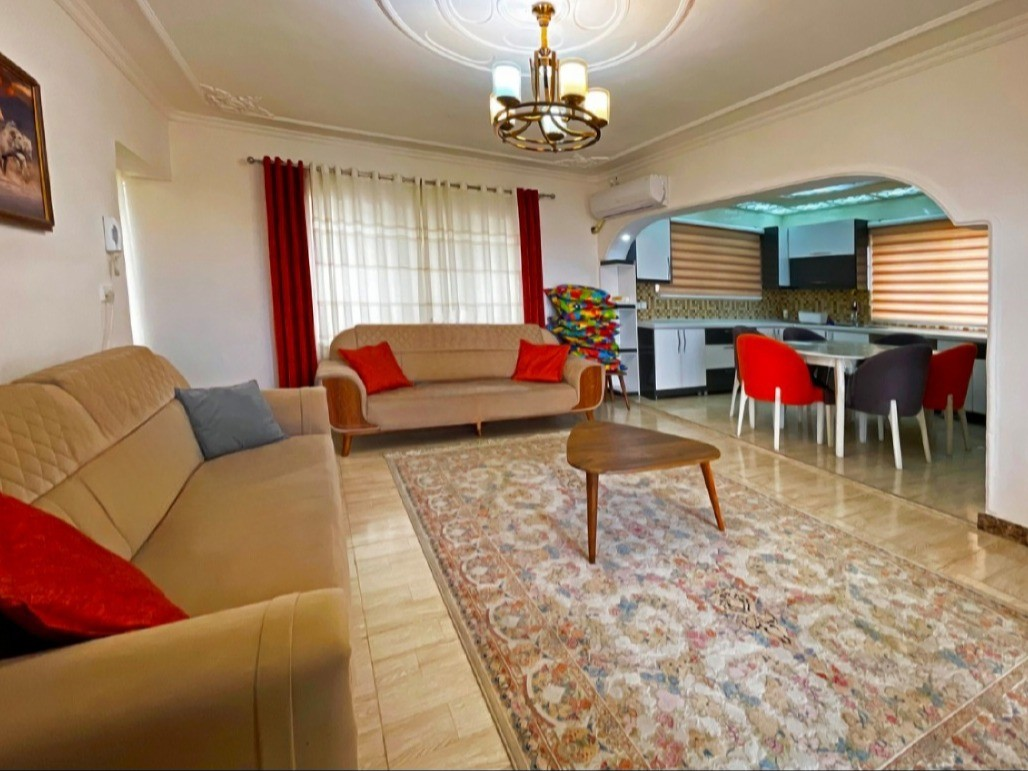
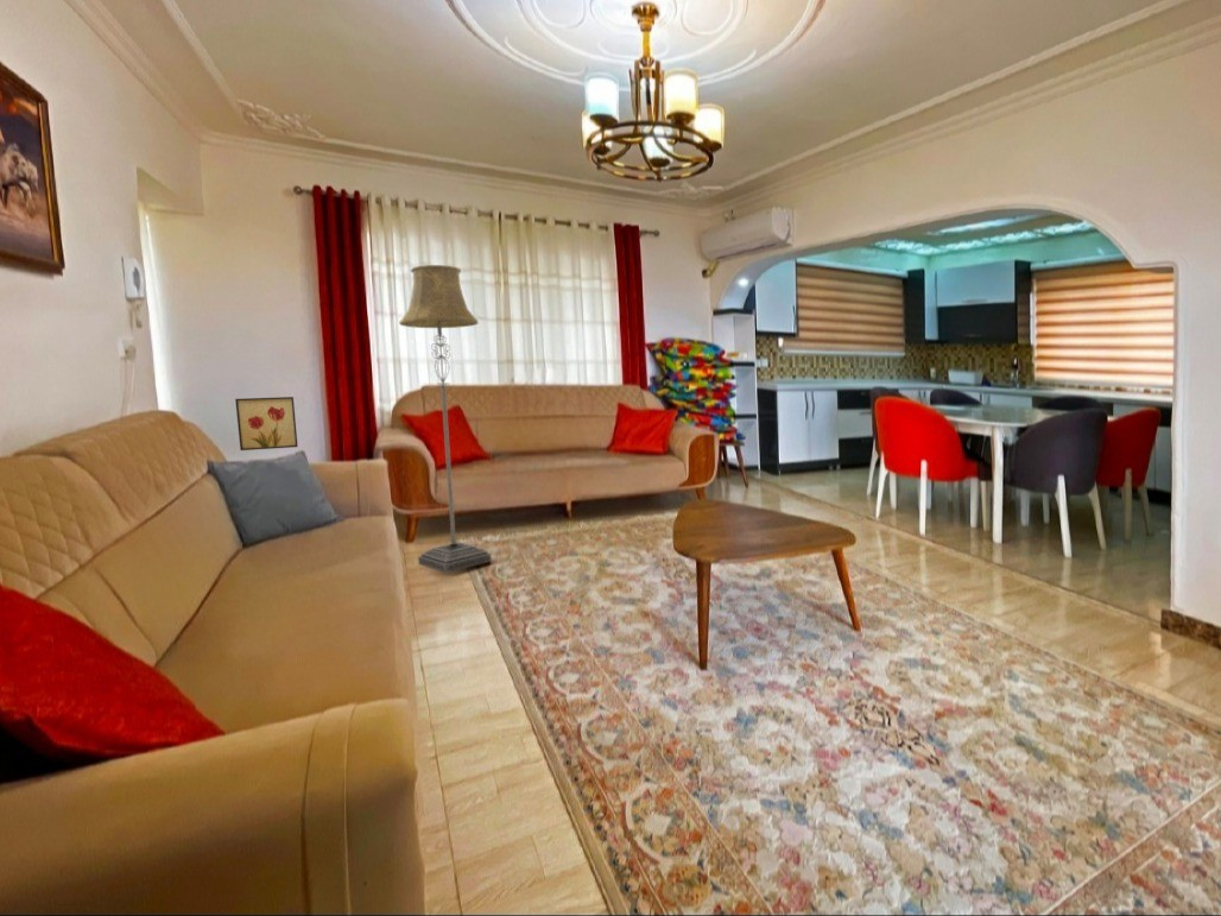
+ floor lamp (445, 419)
+ wall art (267, 423)
